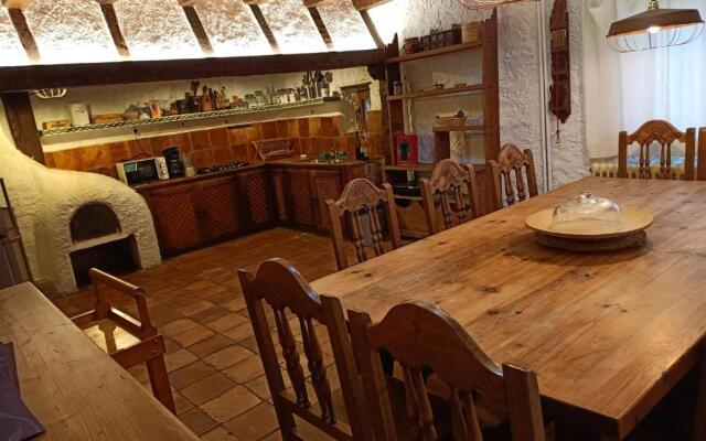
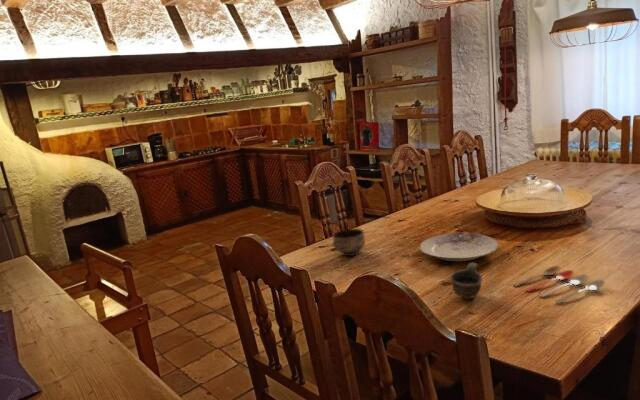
+ ceramic bowl (349, 243)
+ cooking utensil (558, 286)
+ plate (458, 248)
+ cup (468, 282)
